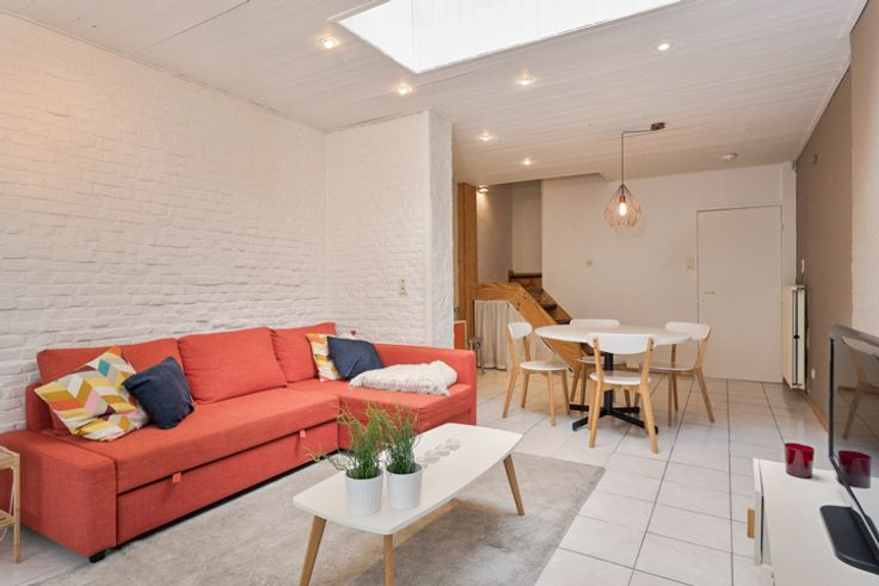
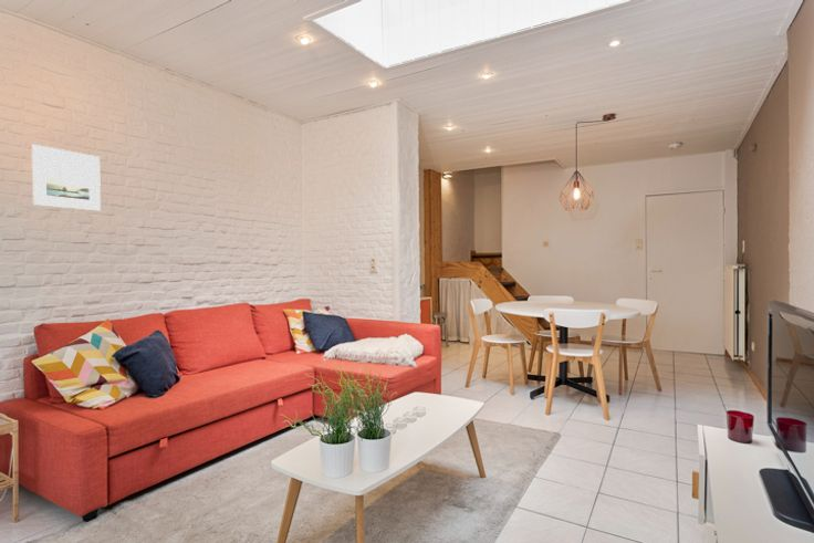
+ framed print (67, 179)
